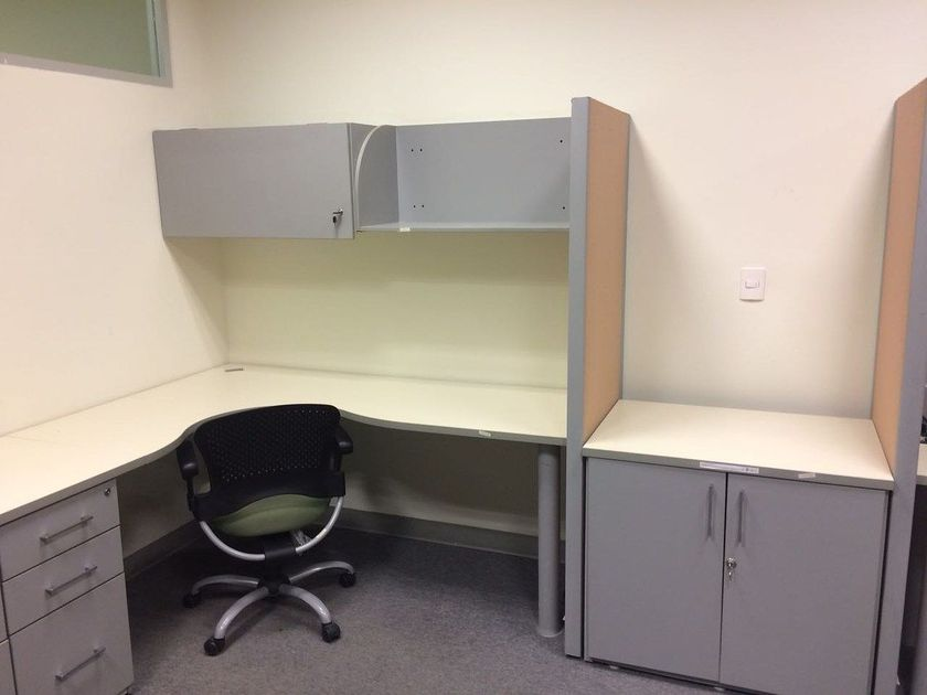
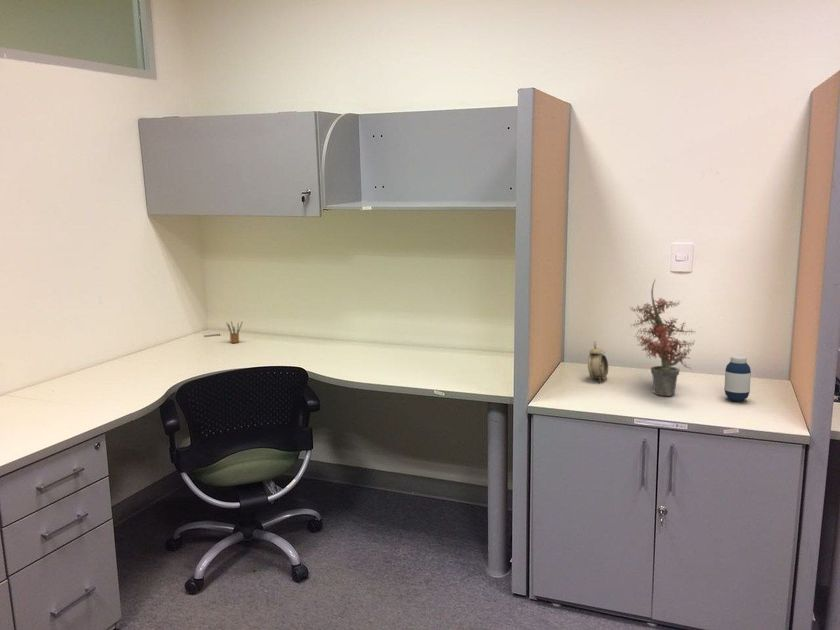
+ alarm clock (597, 360)
+ medicine bottle (737, 378)
+ pencil box (234, 331)
+ potted plant (662, 336)
